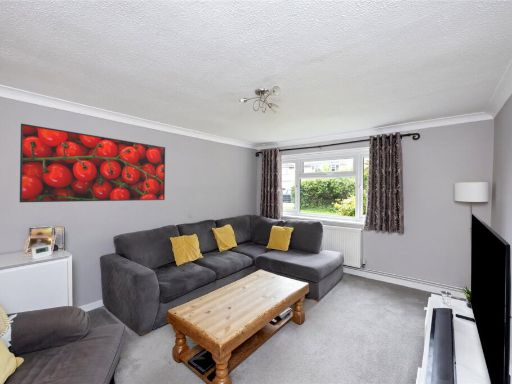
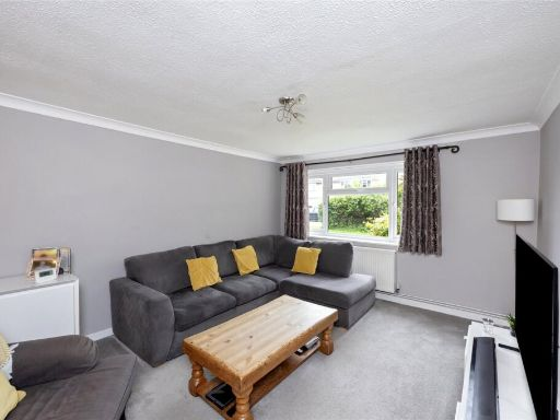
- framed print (106, 169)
